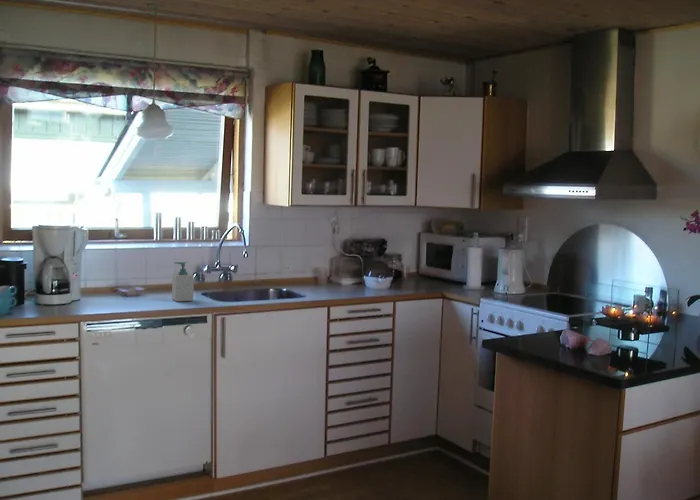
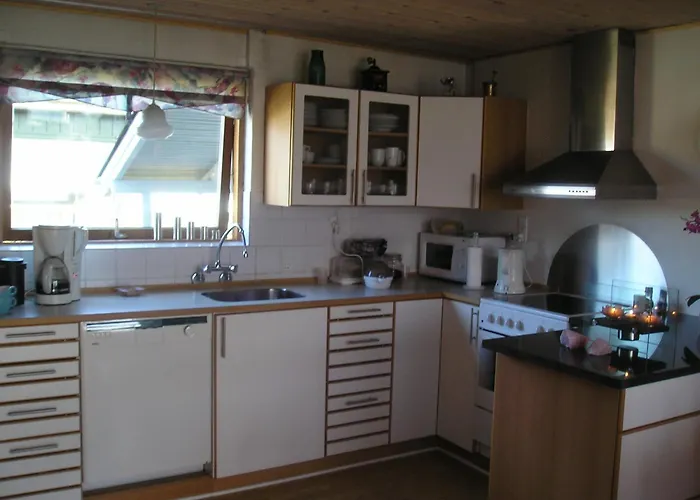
- soap bottle (182, 281)
